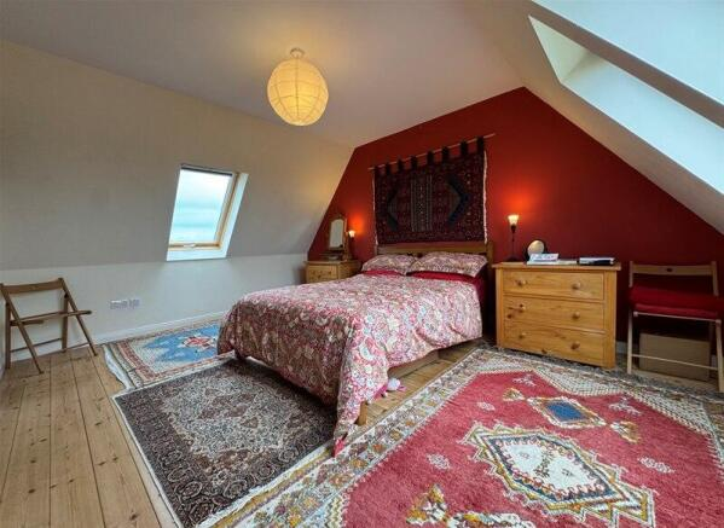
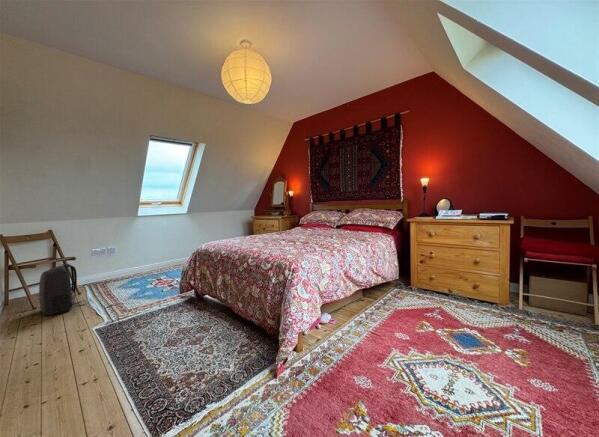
+ backpack (61, 286)
